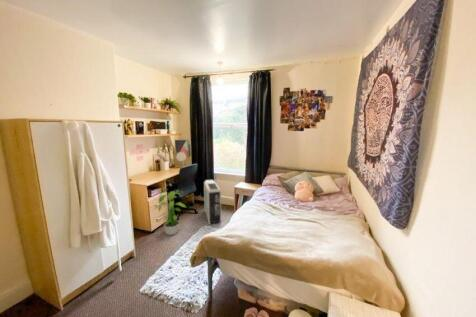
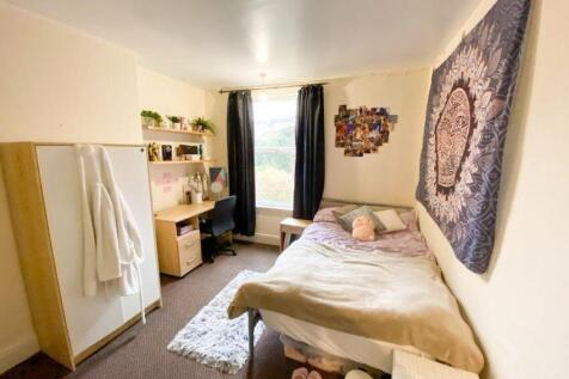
- air purifier (212, 200)
- potted plant (172, 210)
